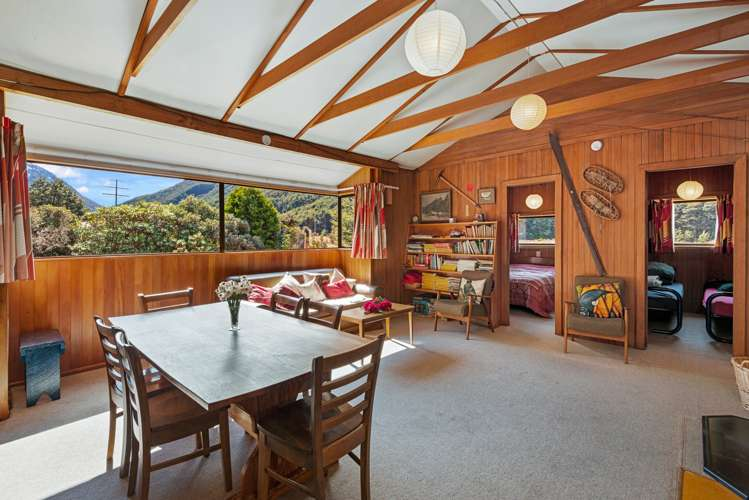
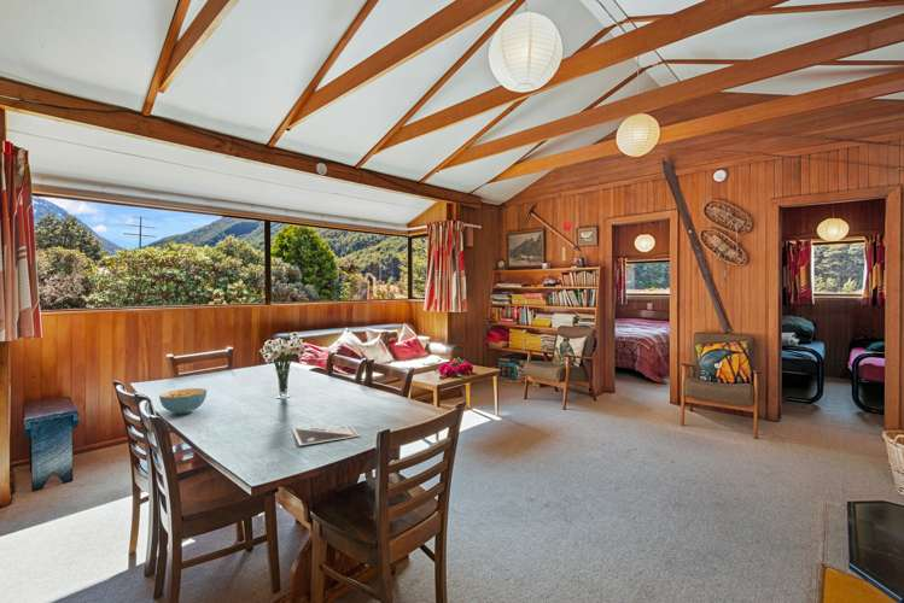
+ board game (325, 432)
+ cereal bowl (183, 402)
